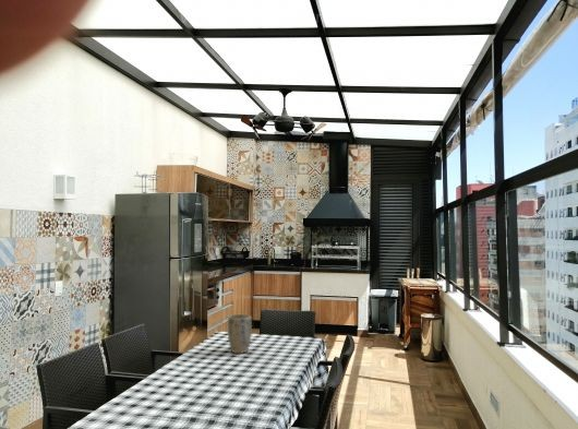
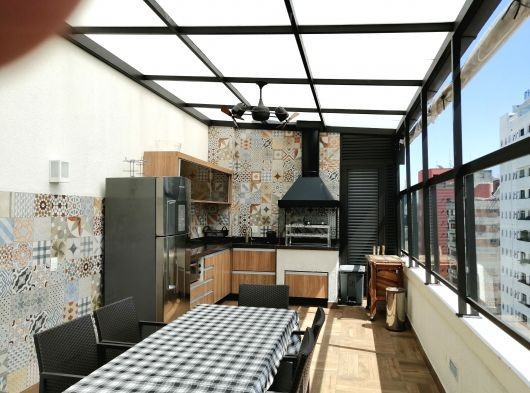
- plant pot (239, 333)
